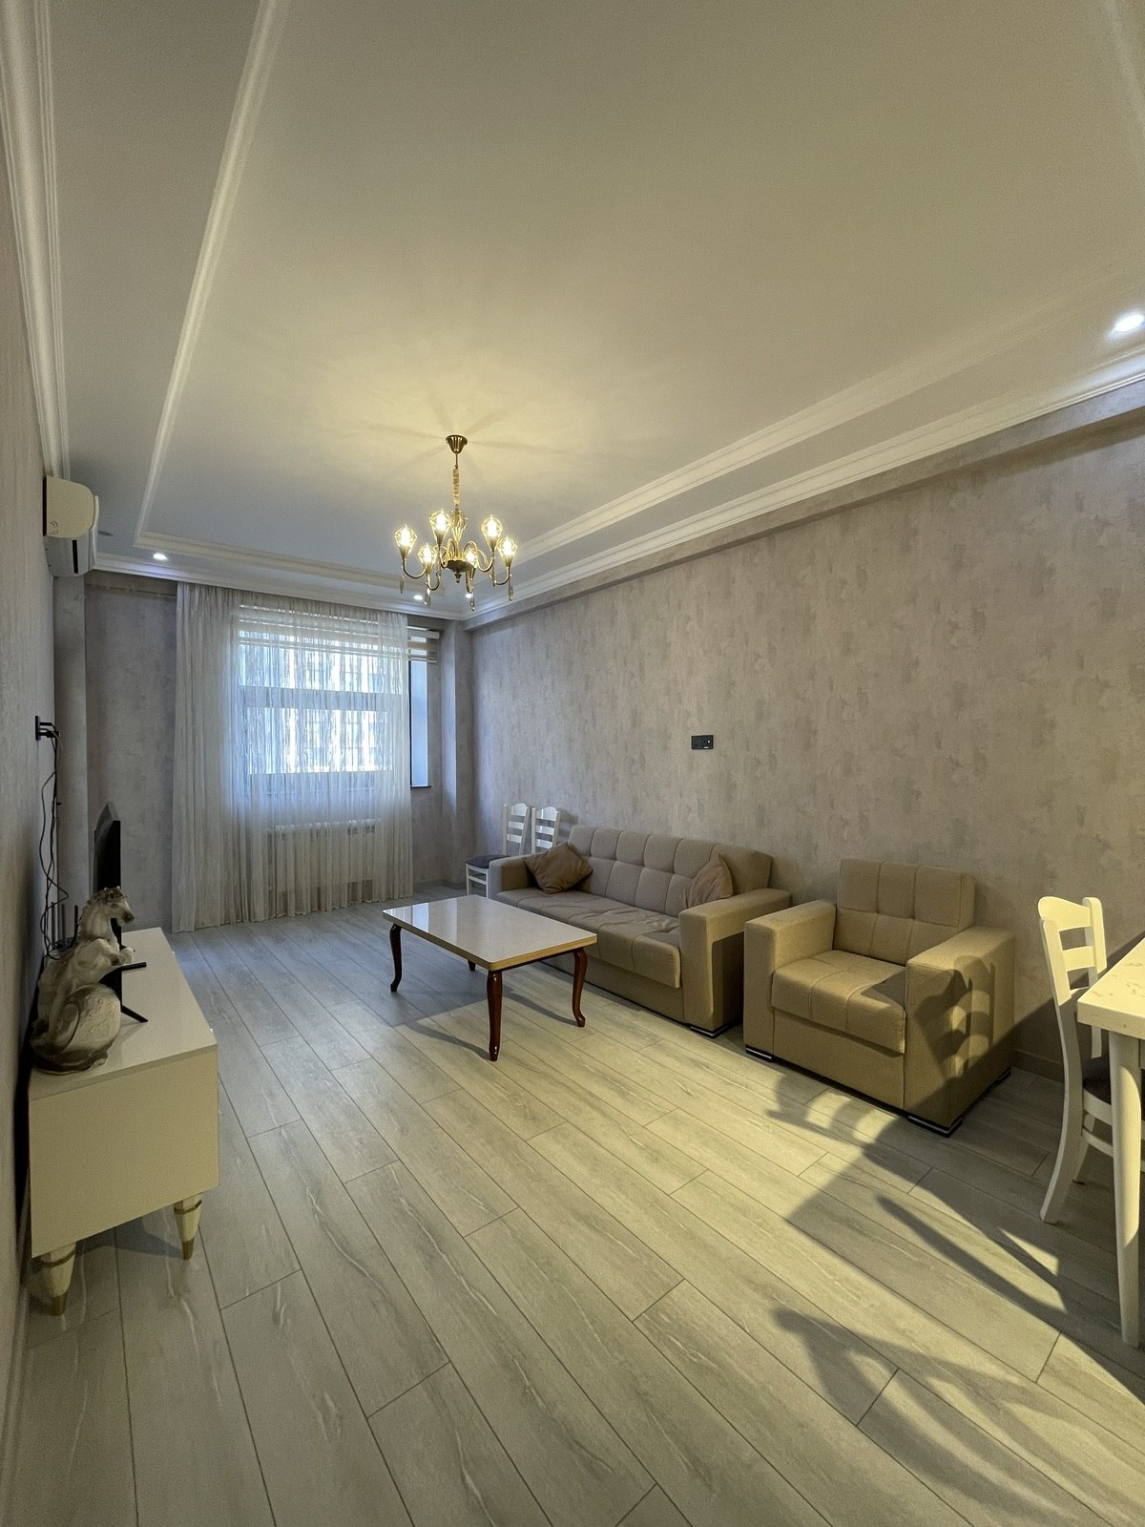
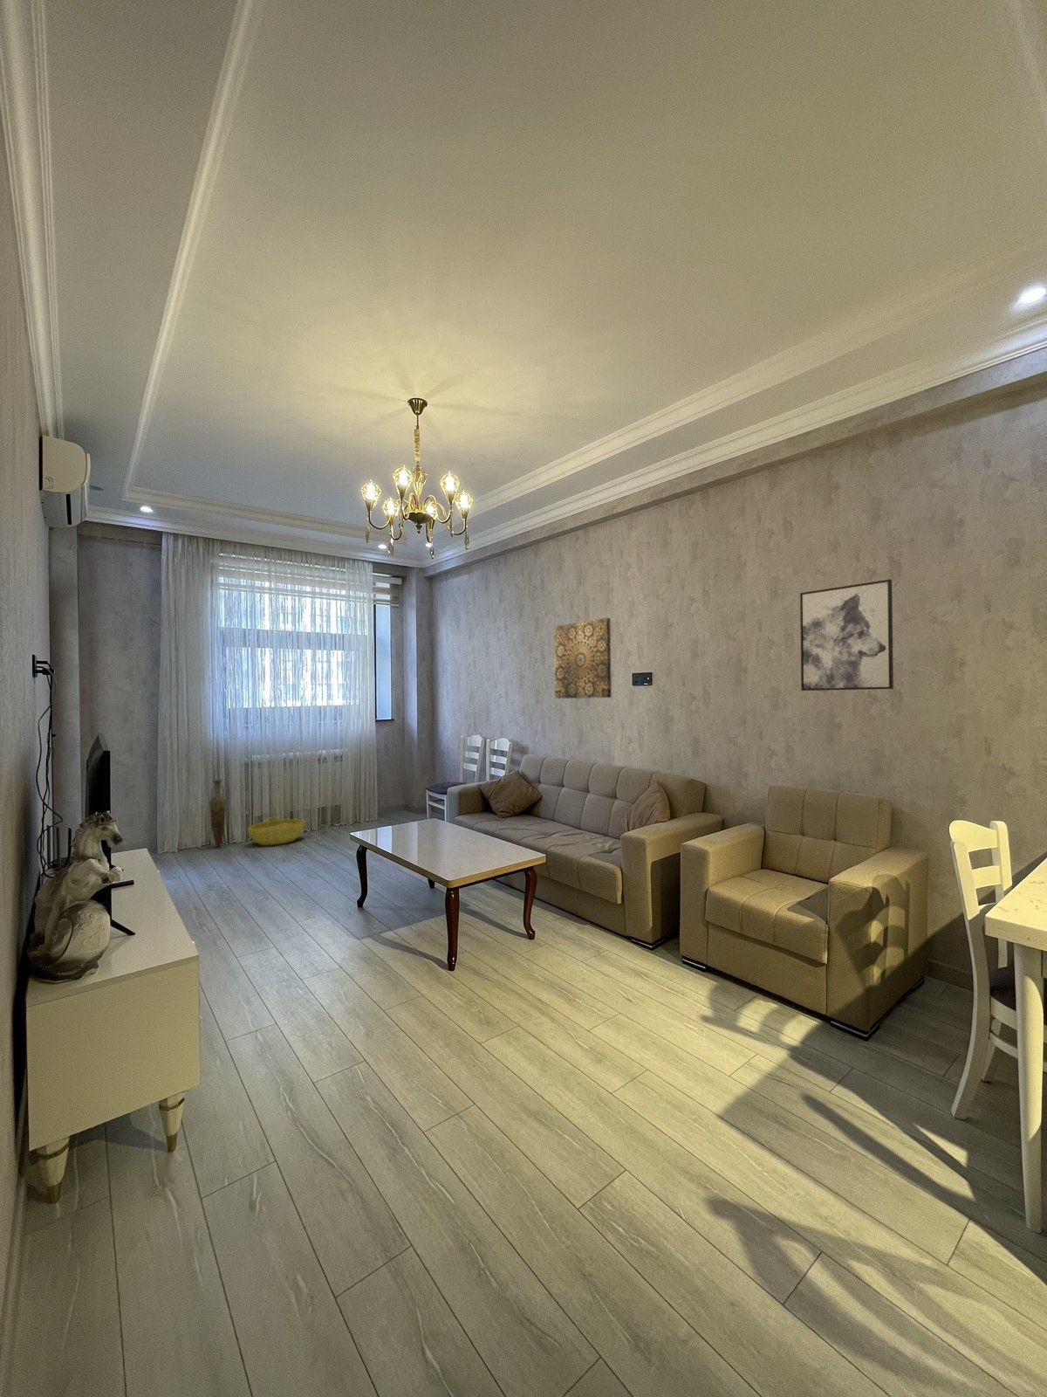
+ vase (218, 814)
+ wall art (581, 660)
+ wall art (844, 638)
+ basket (276, 831)
